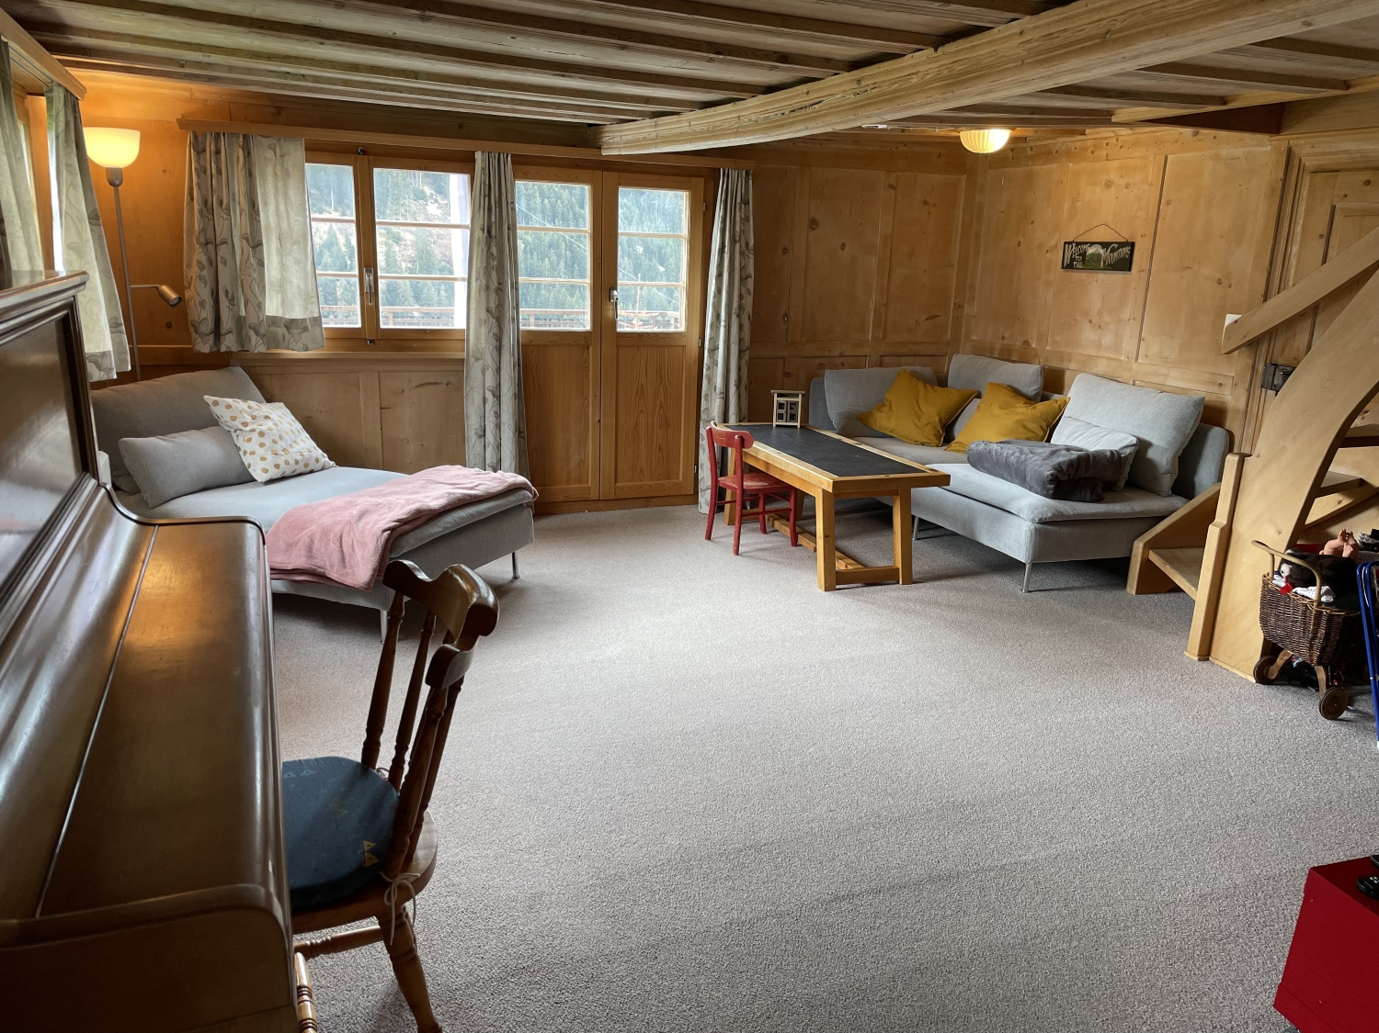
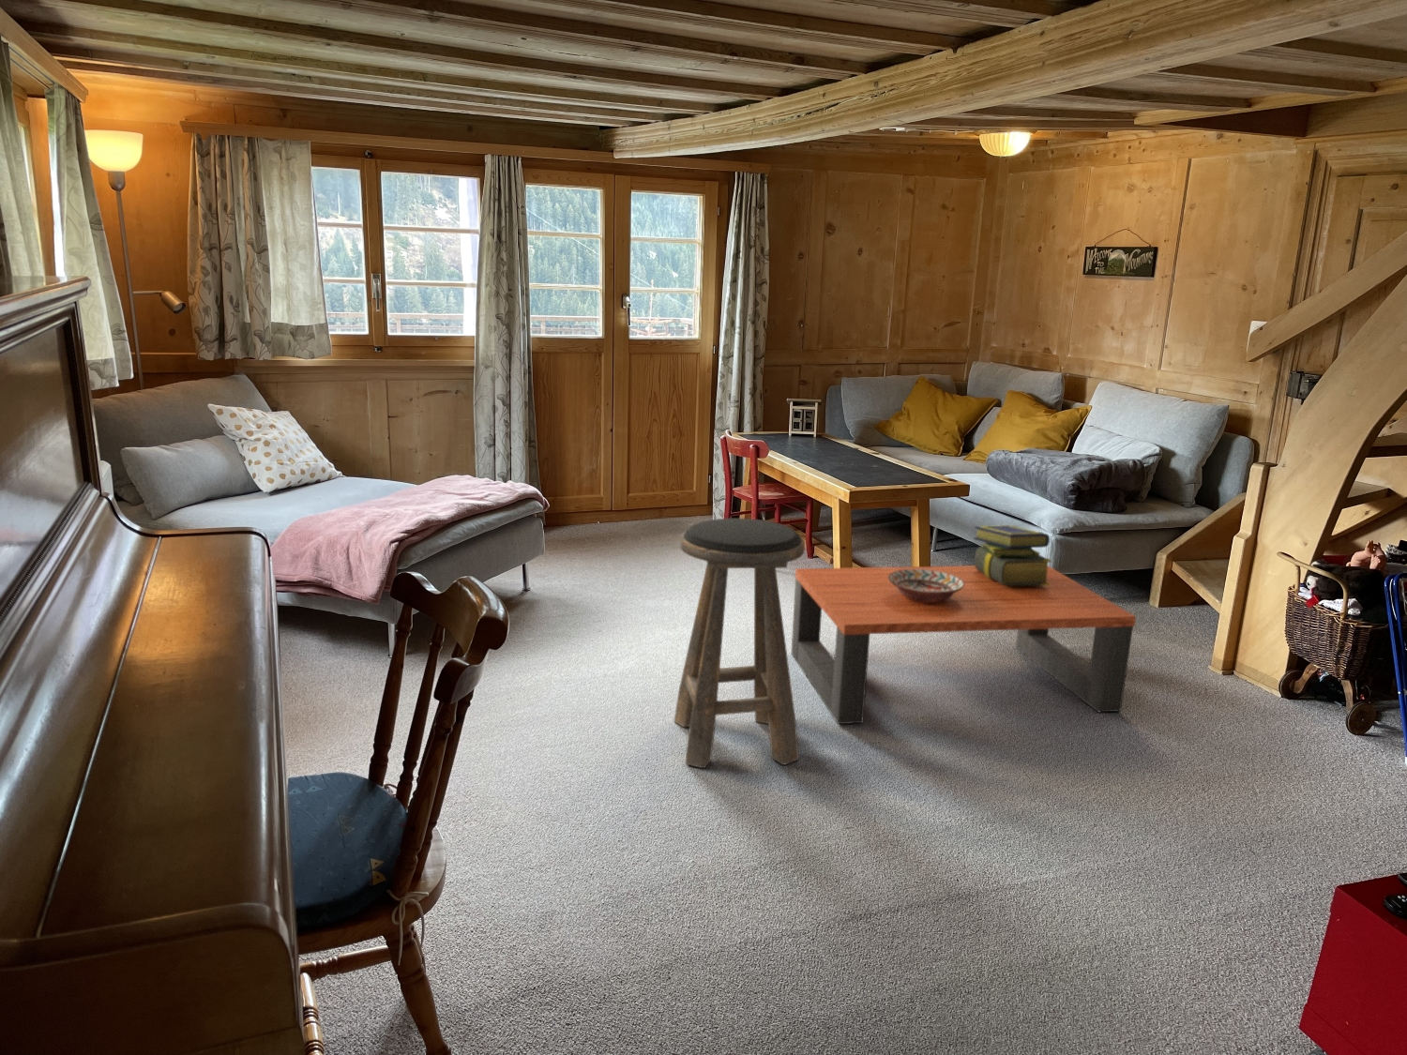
+ stool (754, 637)
+ stack of books (1009, 552)
+ decorative bowl (925, 588)
+ coffee table (952, 632)
